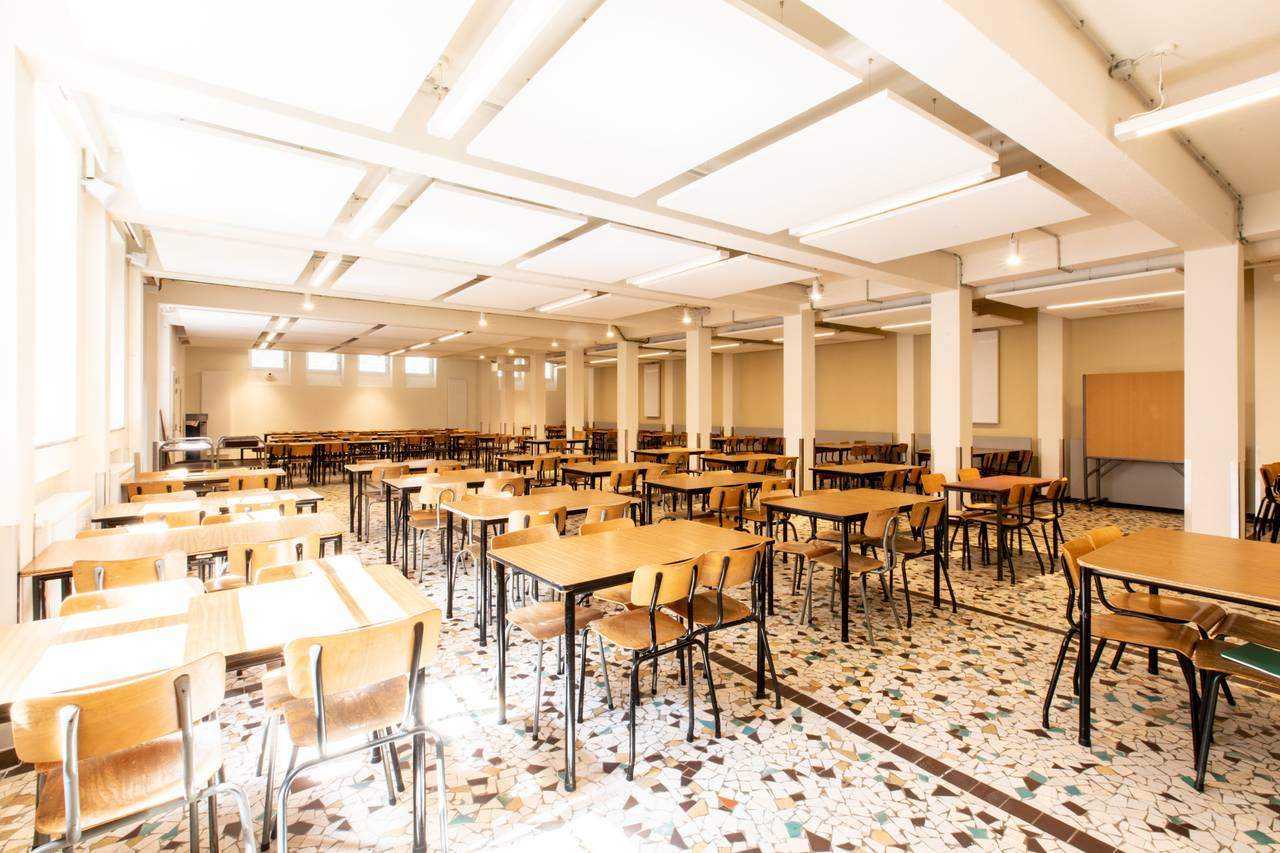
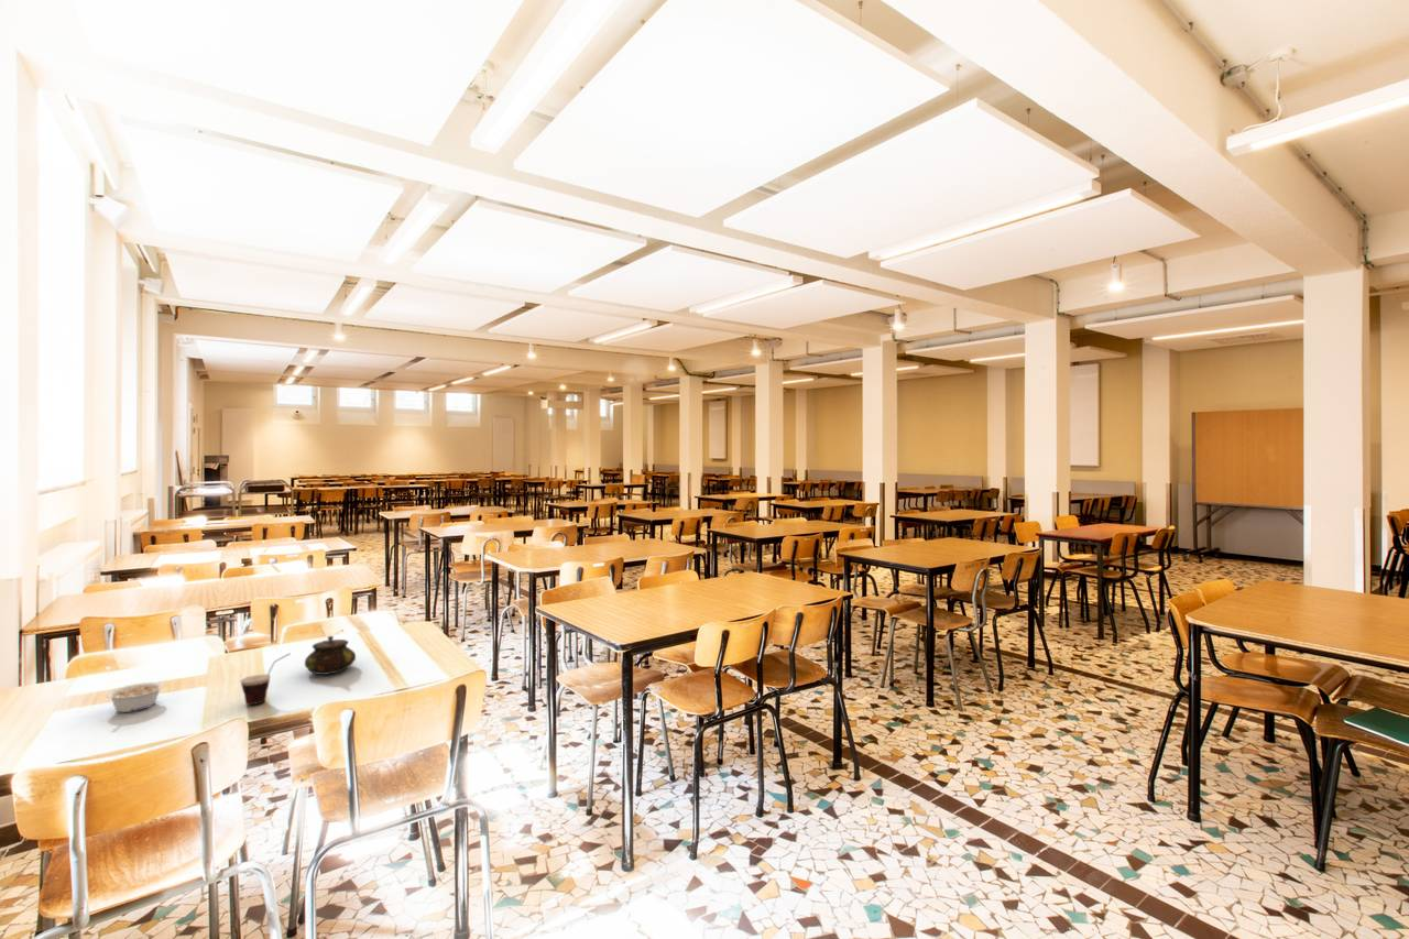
+ legume (135, 697)
+ teapot (330, 653)
+ cup (266, 678)
